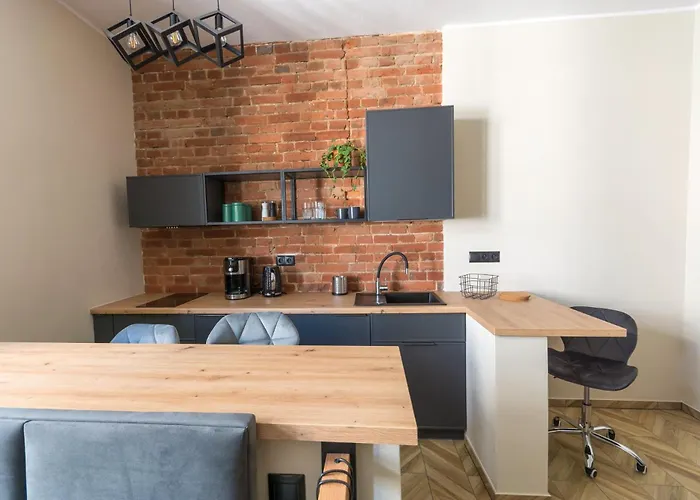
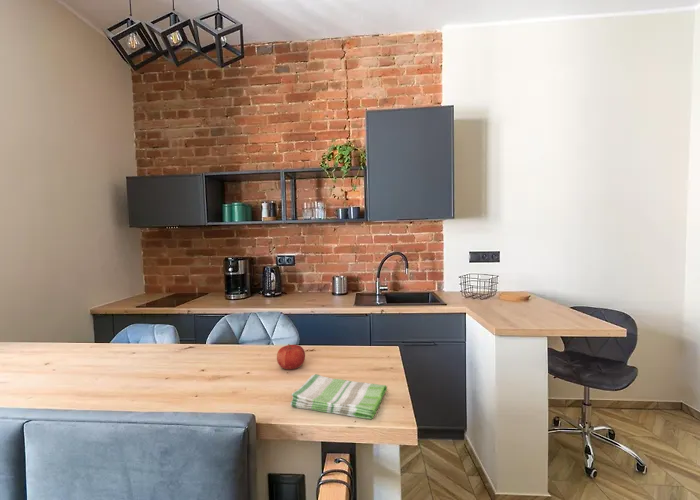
+ fruit (291, 355)
+ dish towel (340, 392)
